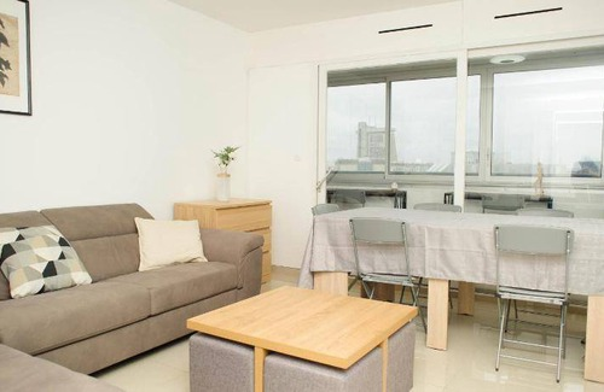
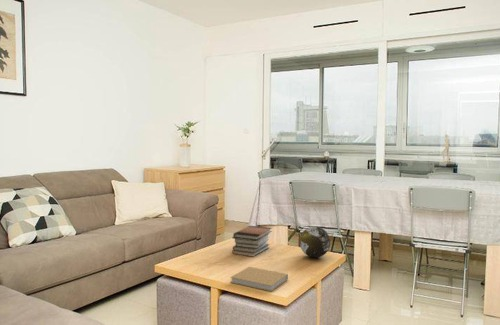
+ book (259, 278)
+ decorative orb (314, 241)
+ book stack (252, 240)
